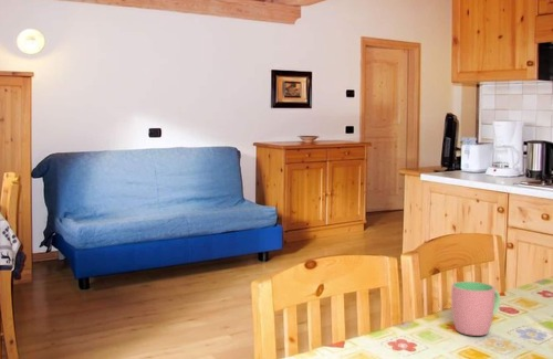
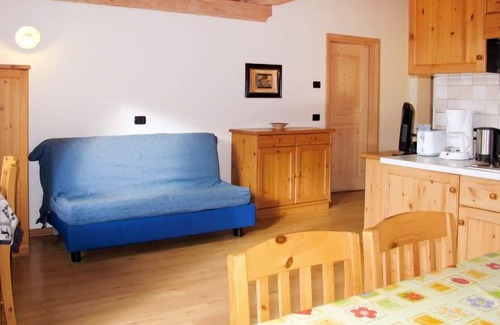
- cup (478, 307)
